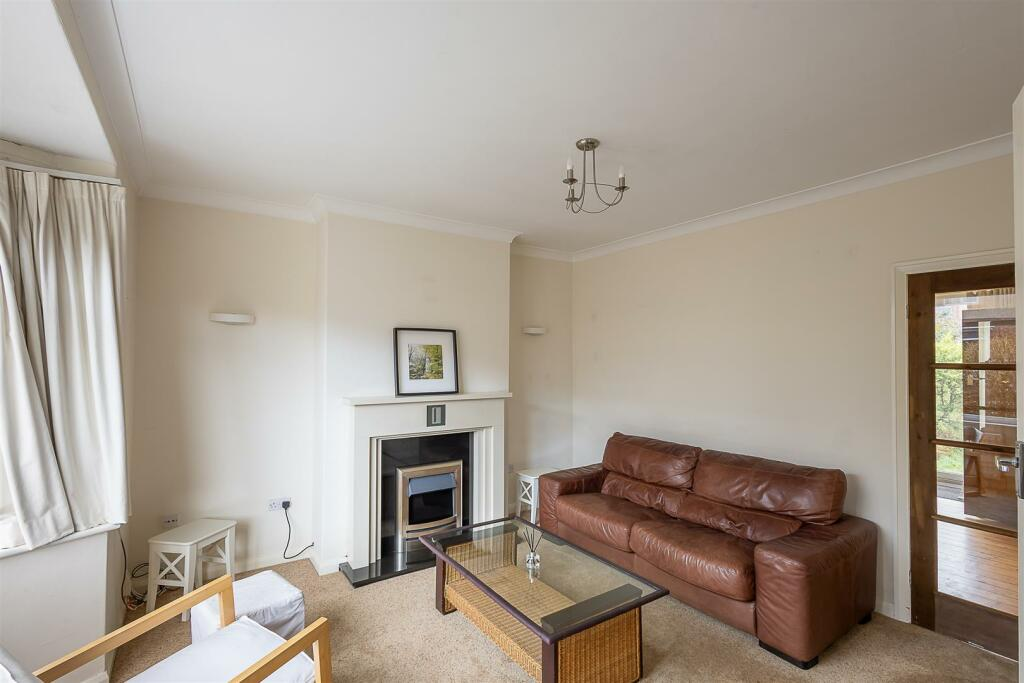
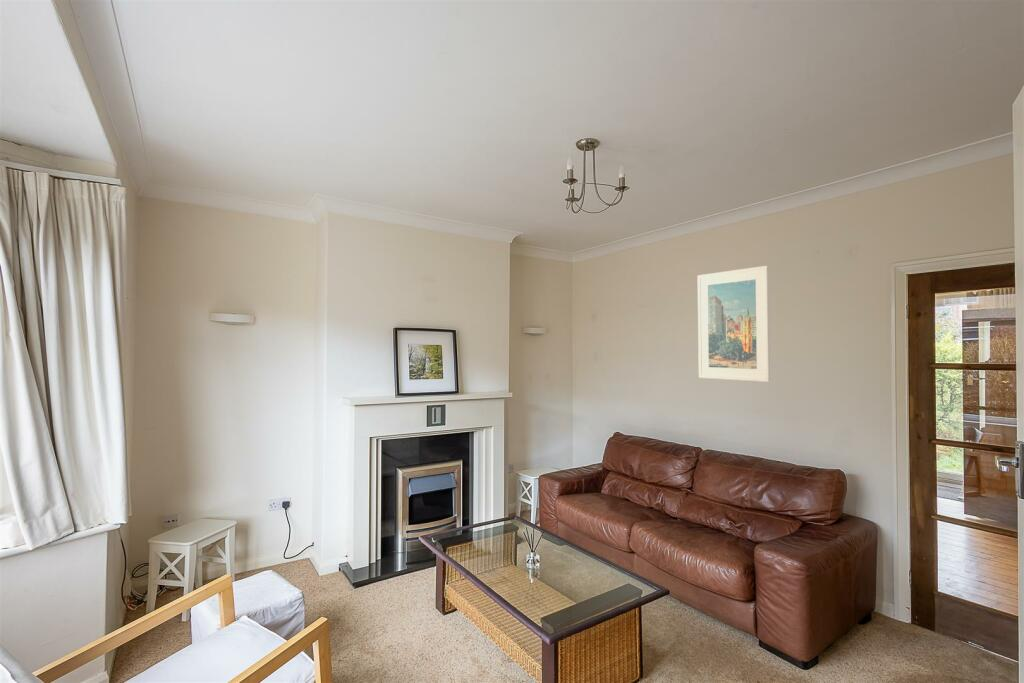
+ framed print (731, 325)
